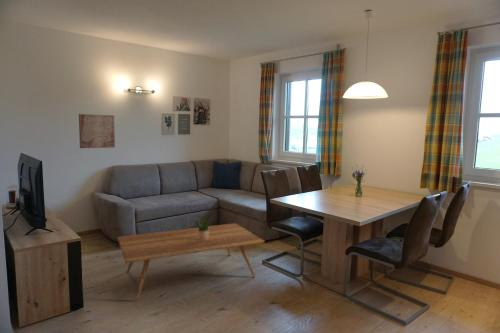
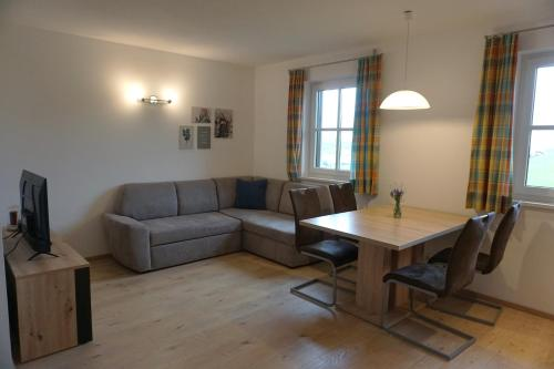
- potted plant (202, 225)
- wall art (97, 131)
- coffee table (189, 253)
